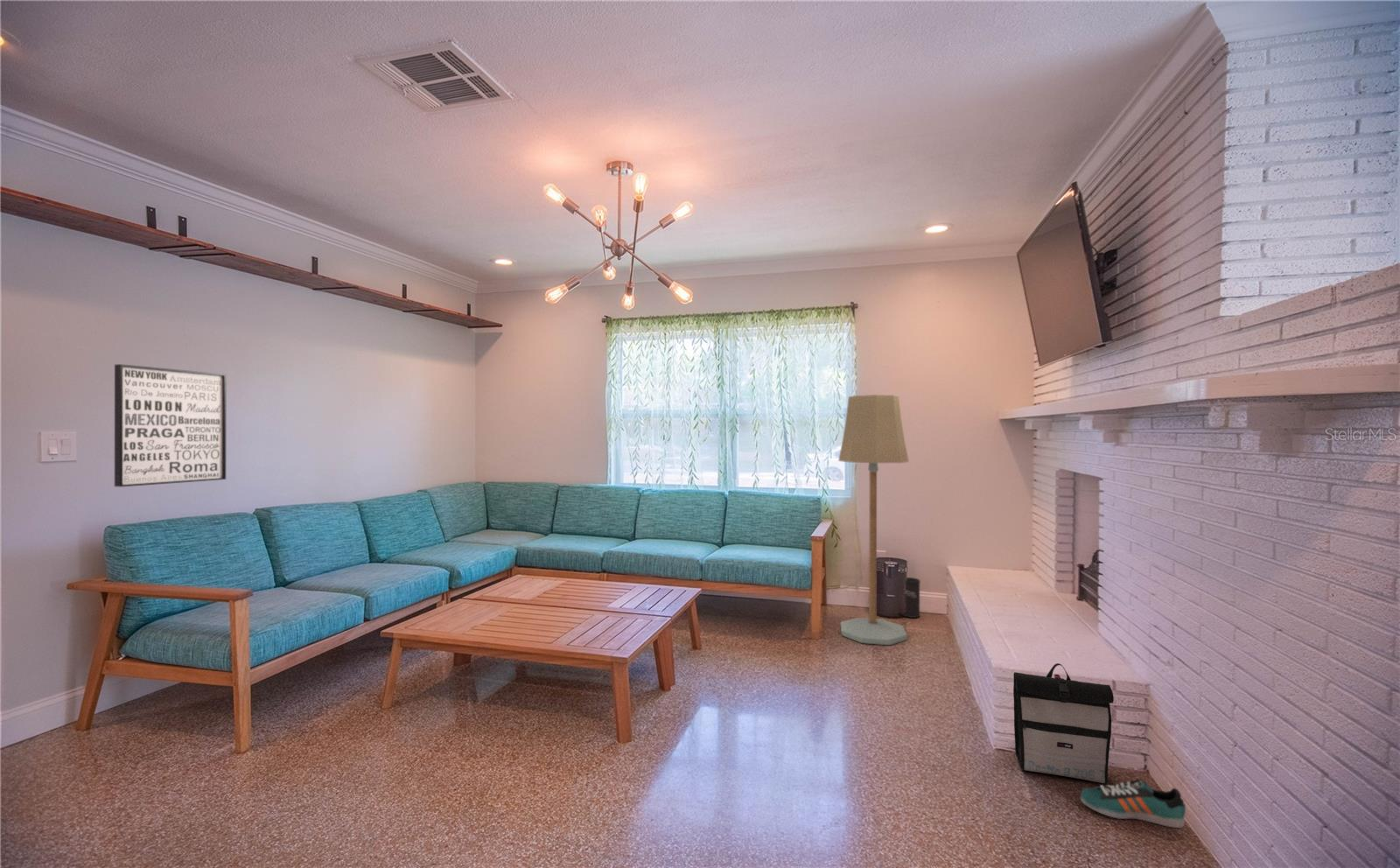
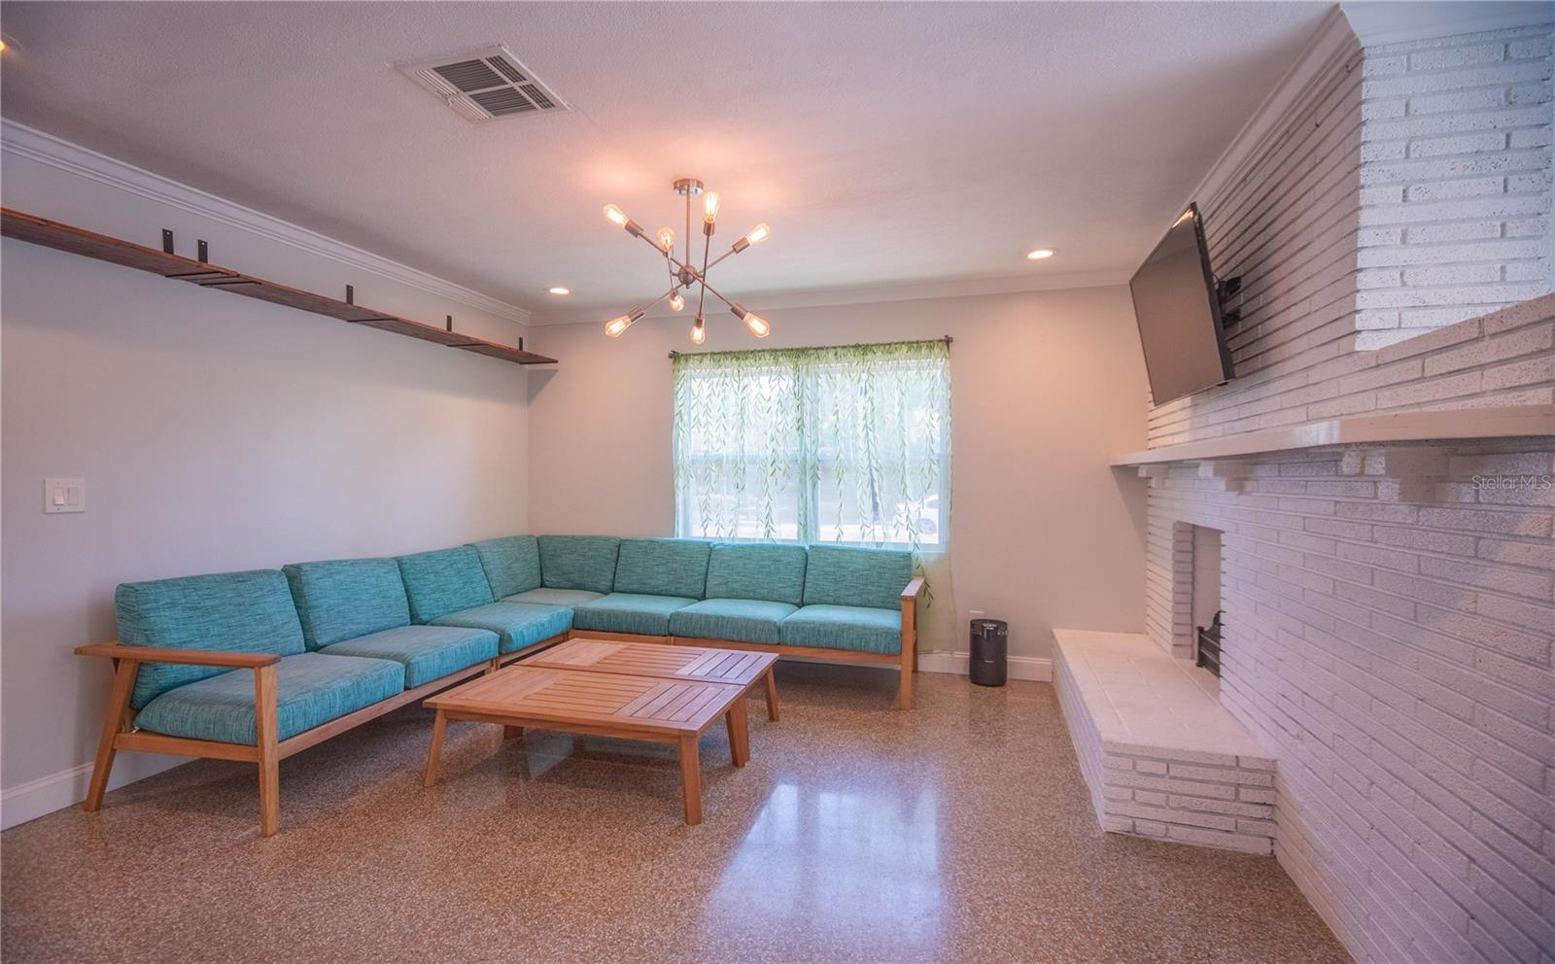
- wall art (174, 426)
- backpack (1059, 718)
- speaker (910, 597)
- floor lamp (872, 514)
- sneaker (1130, 795)
